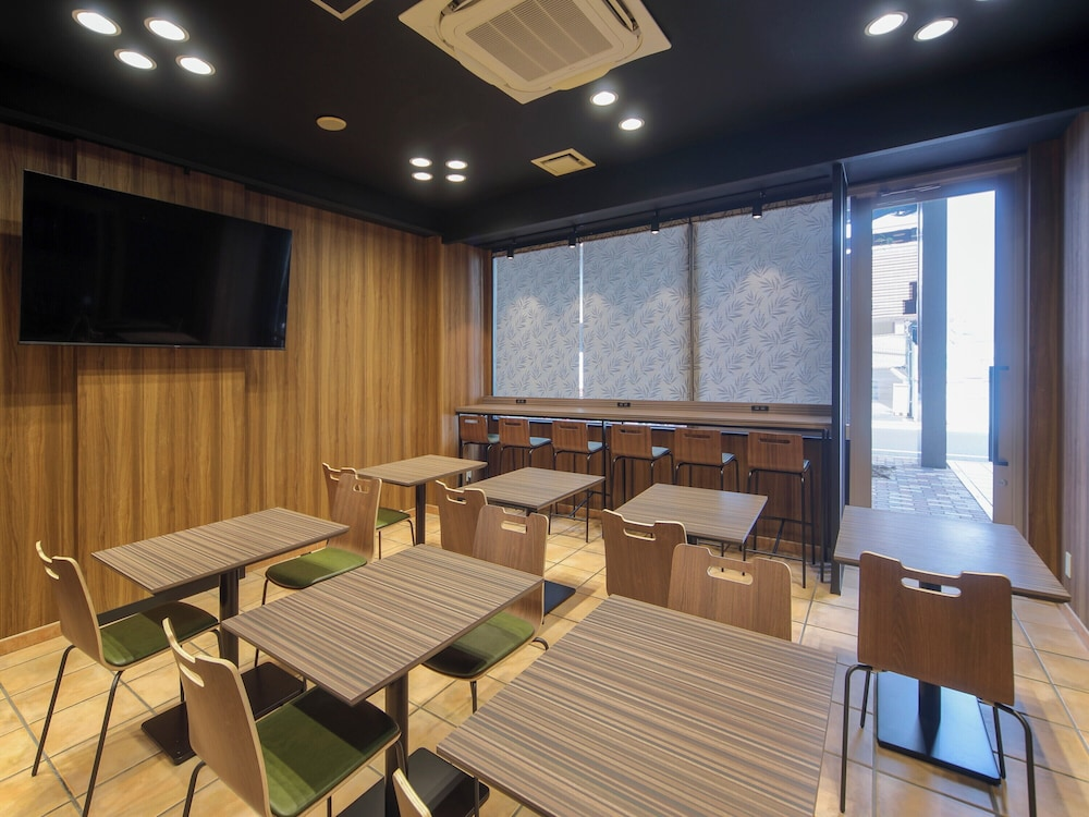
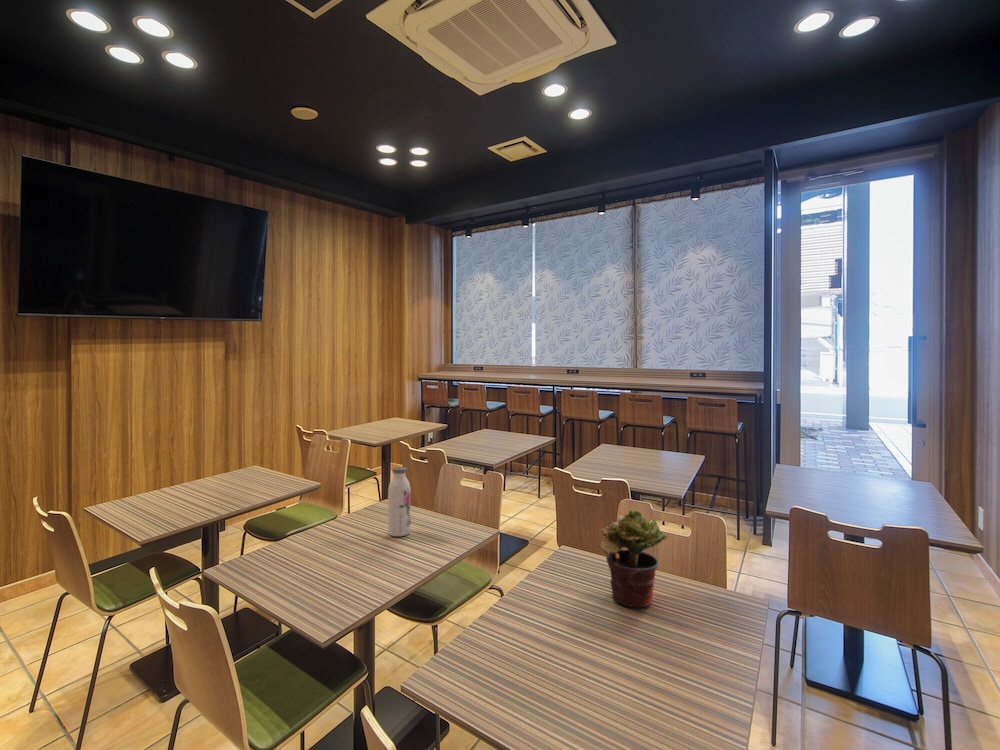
+ water bottle (399, 500)
+ potted plant (633, 552)
